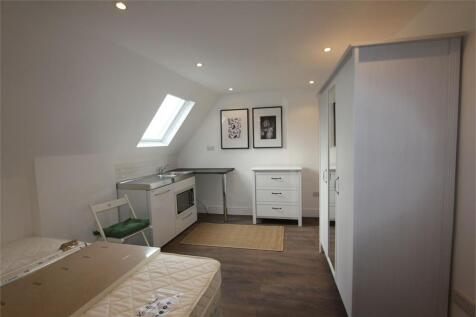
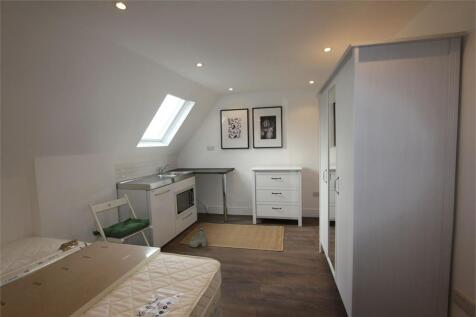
+ boots (198, 236)
